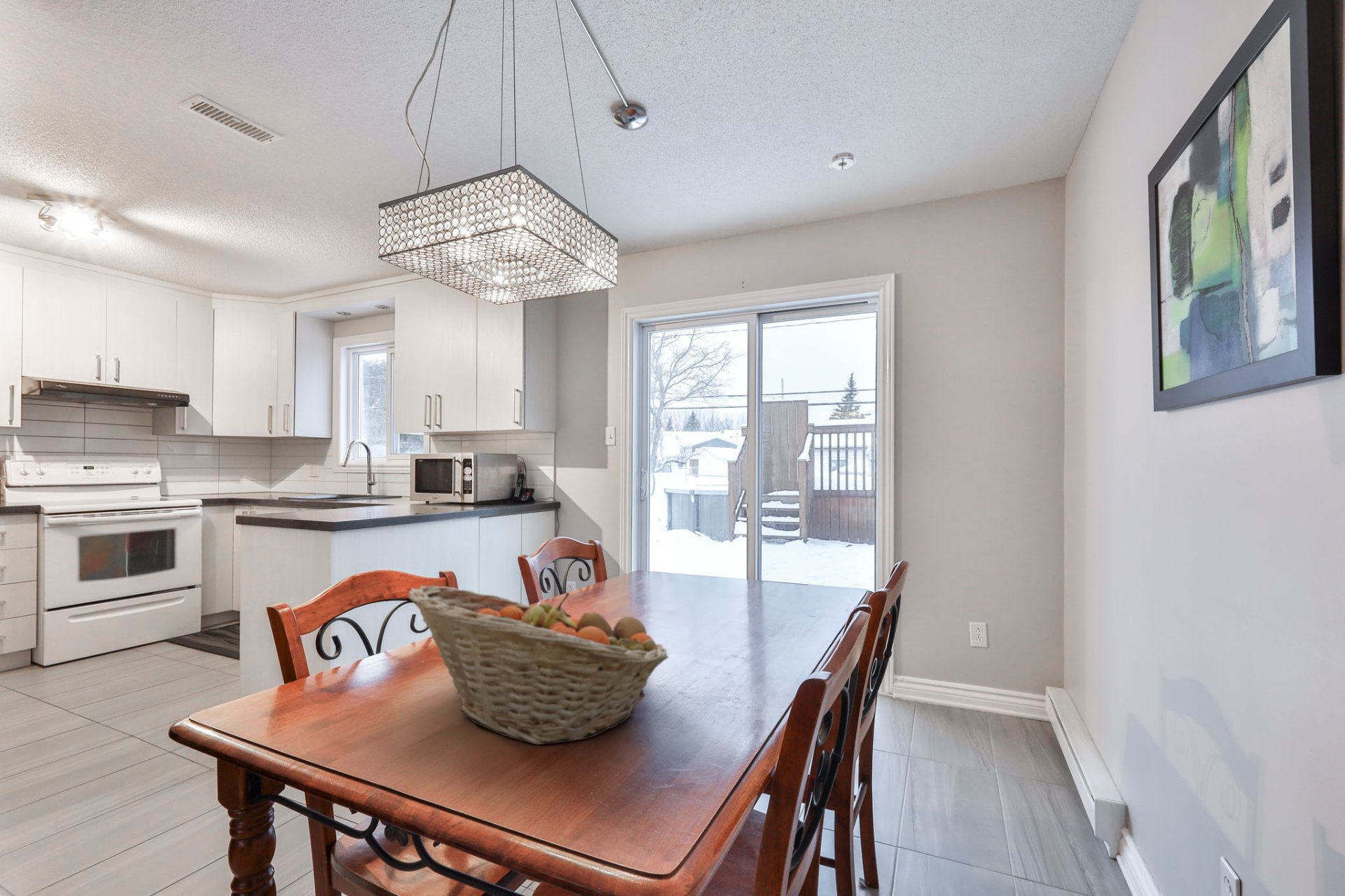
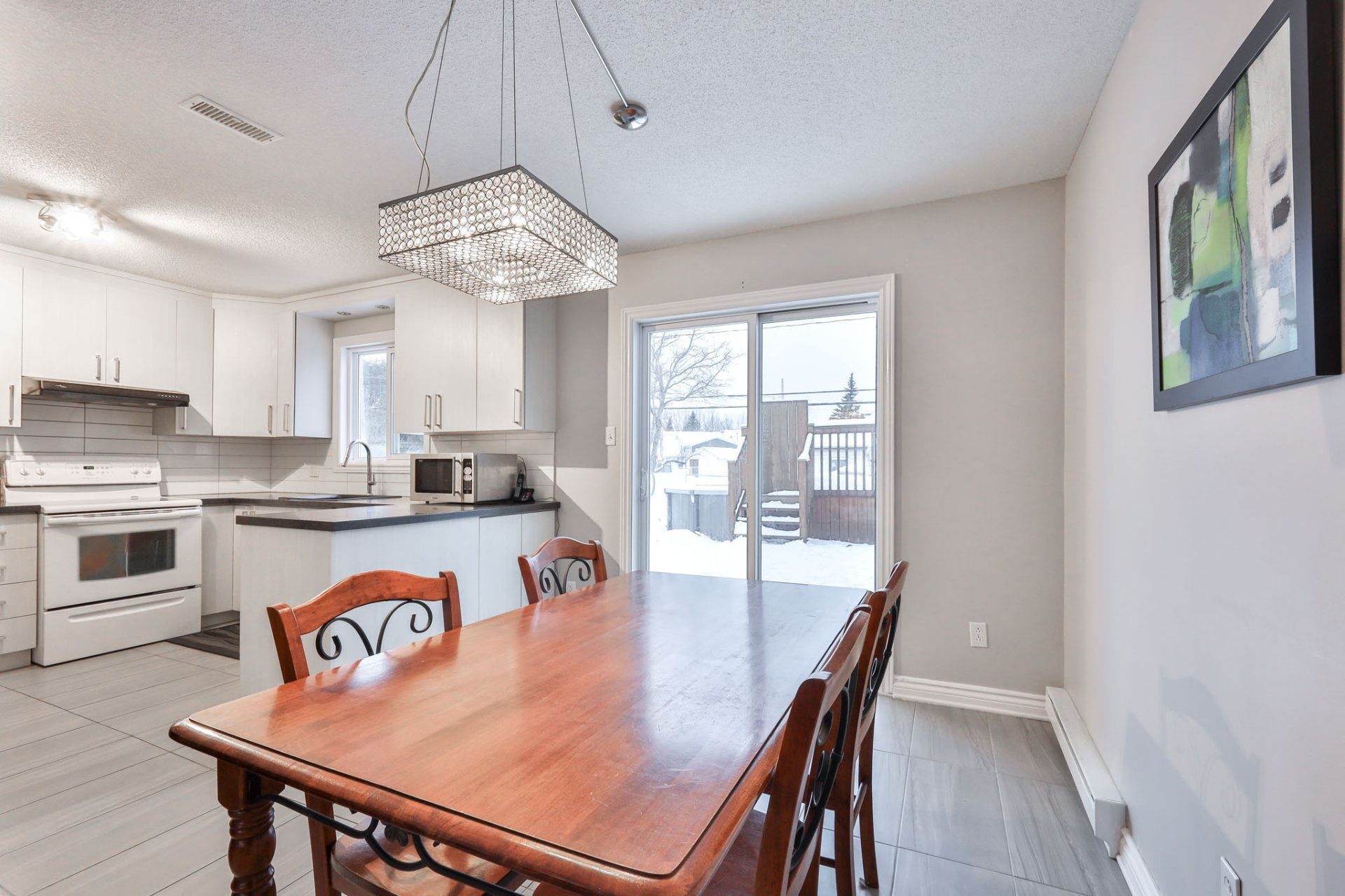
- smoke detector (841, 161)
- fruit basket (537, 644)
